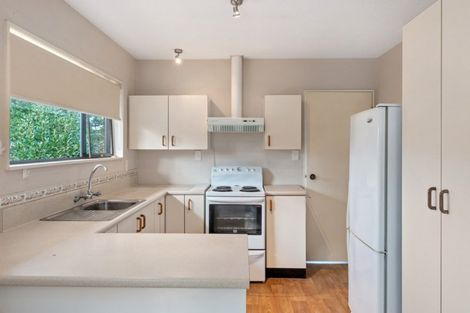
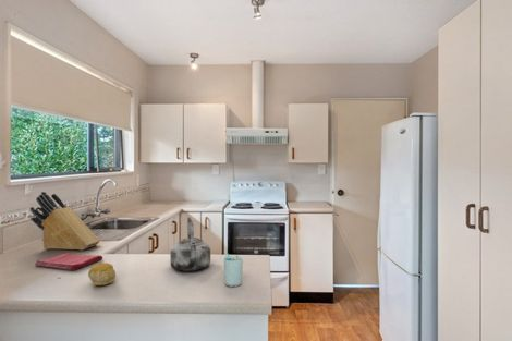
+ knife block (64, 219)
+ cup (233, 268)
+ dish towel (70, 259)
+ fruit (102, 272)
+ kettle (191, 244)
